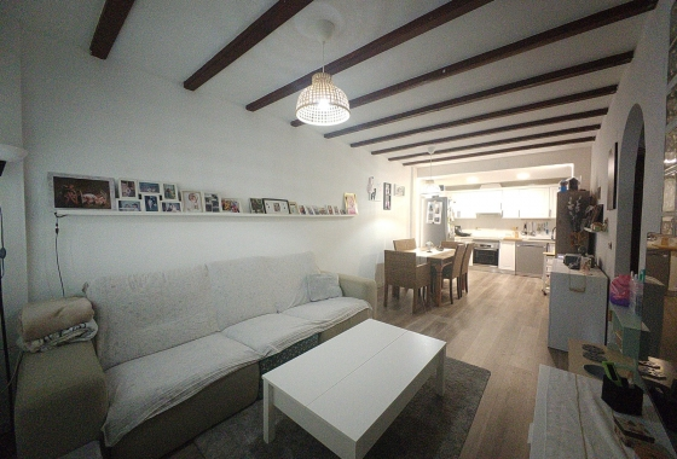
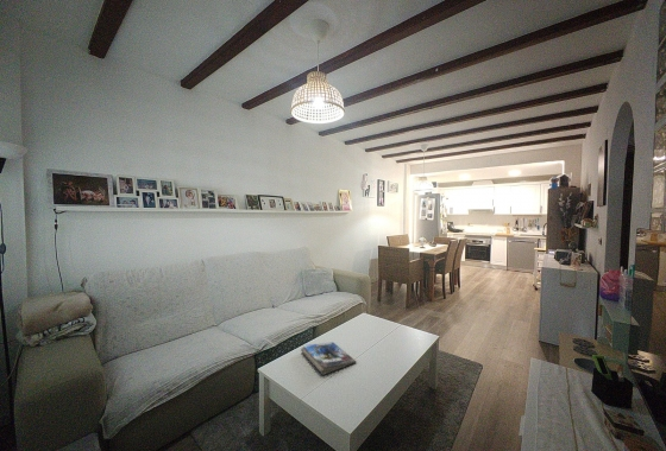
+ magazine (327, 354)
